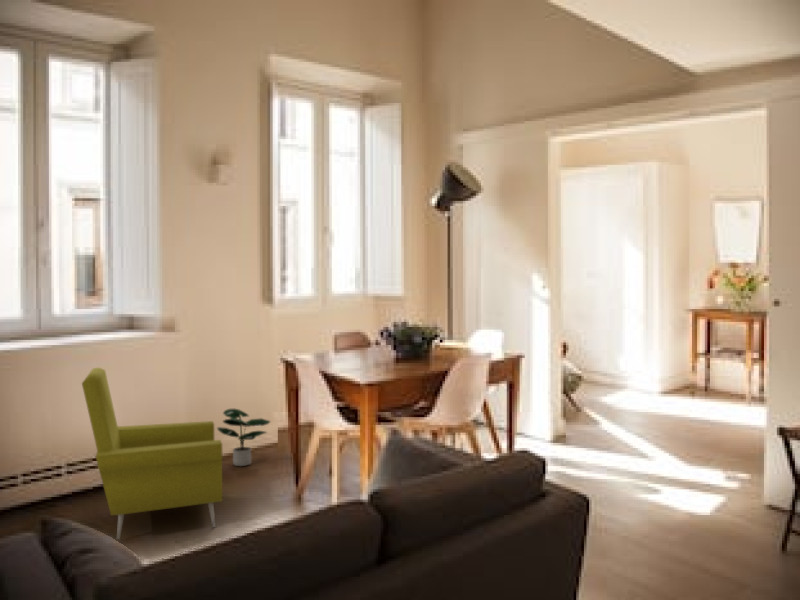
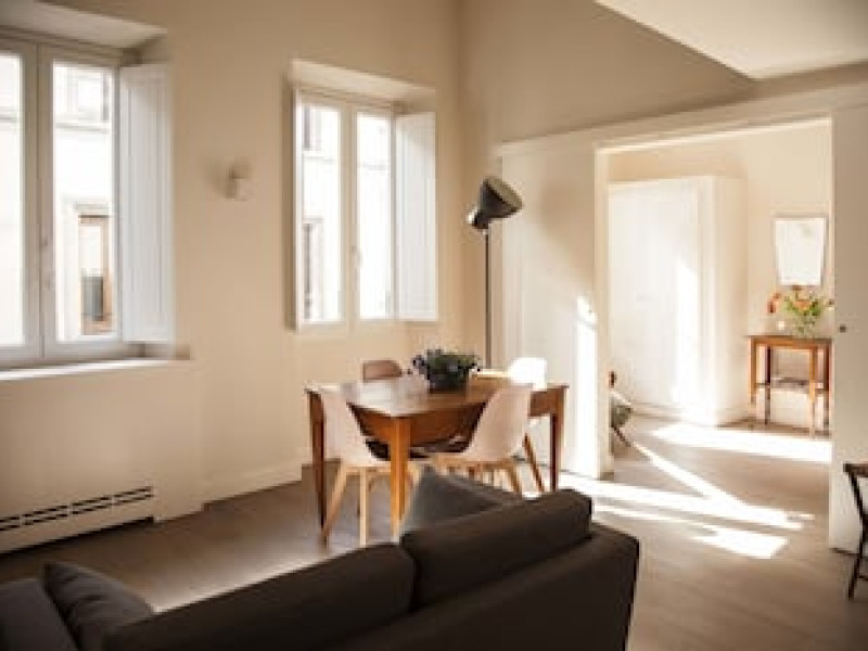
- armchair (156, 444)
- potted plant (244, 437)
